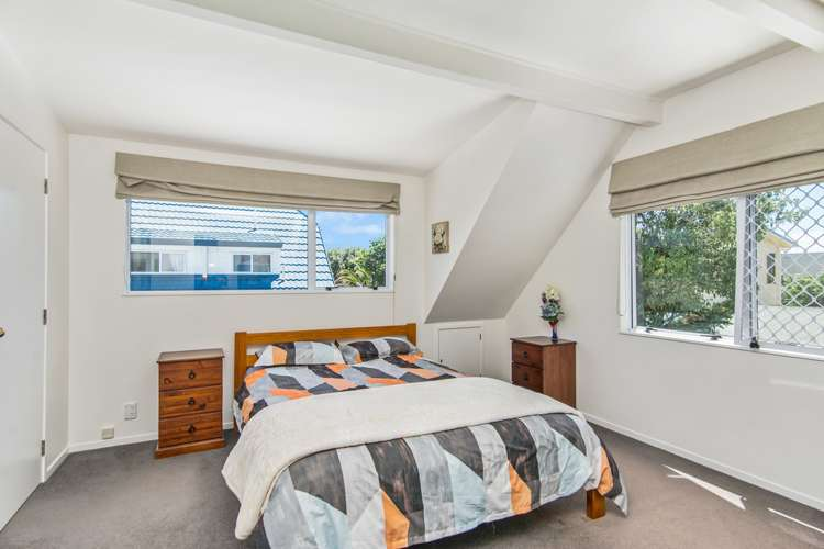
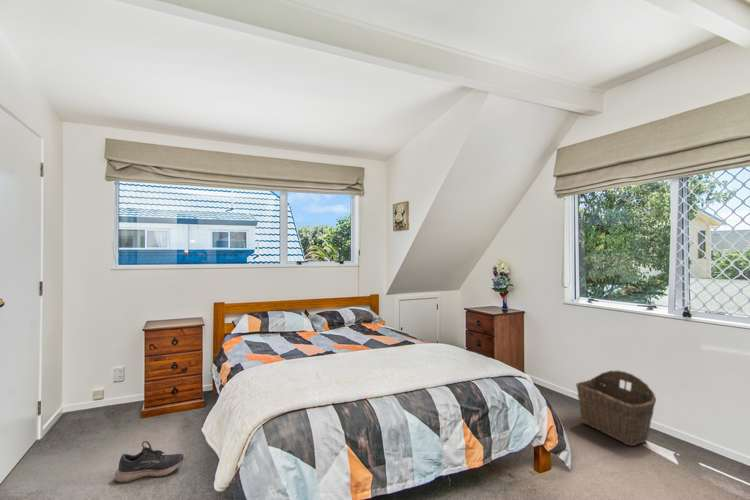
+ shoe (150, 456)
+ wicker basket (614, 403)
